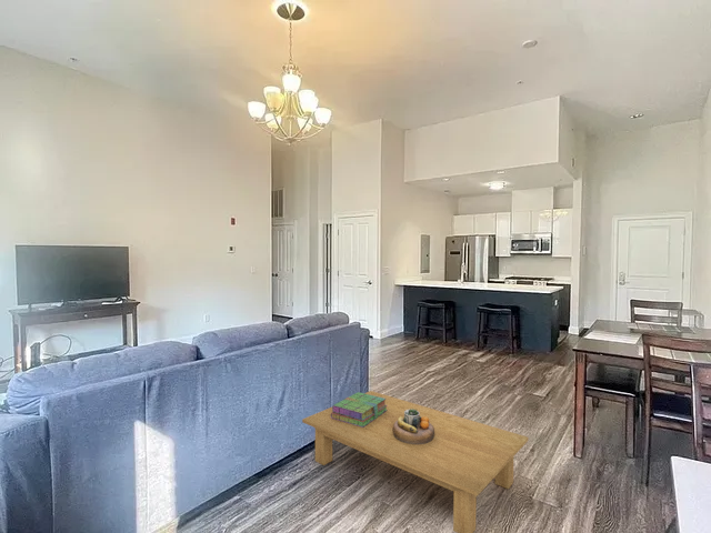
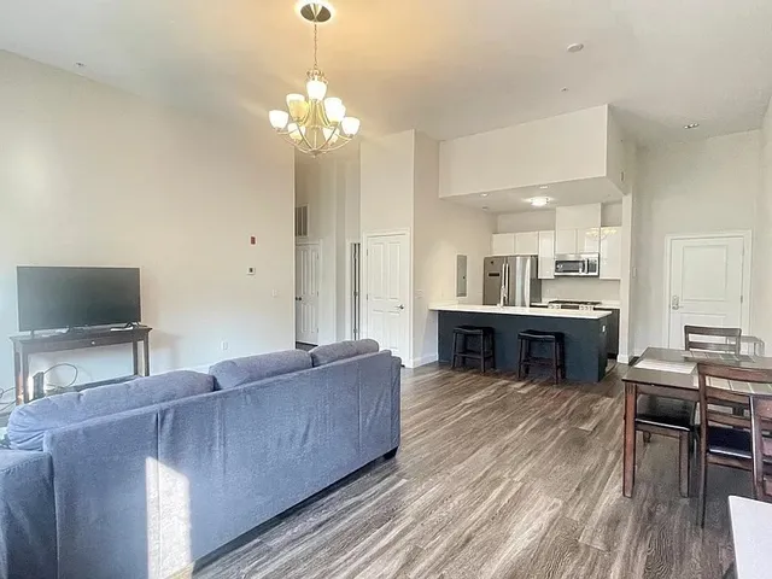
- stack of books (359, 408)
- coffee table (409, 450)
- decorative bowl (413, 422)
